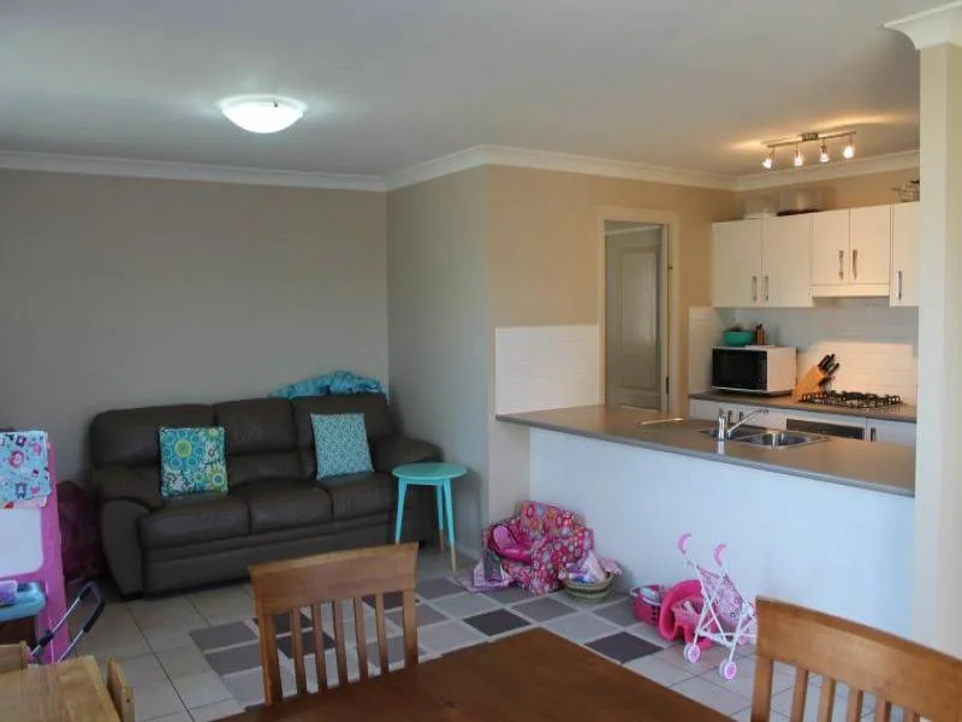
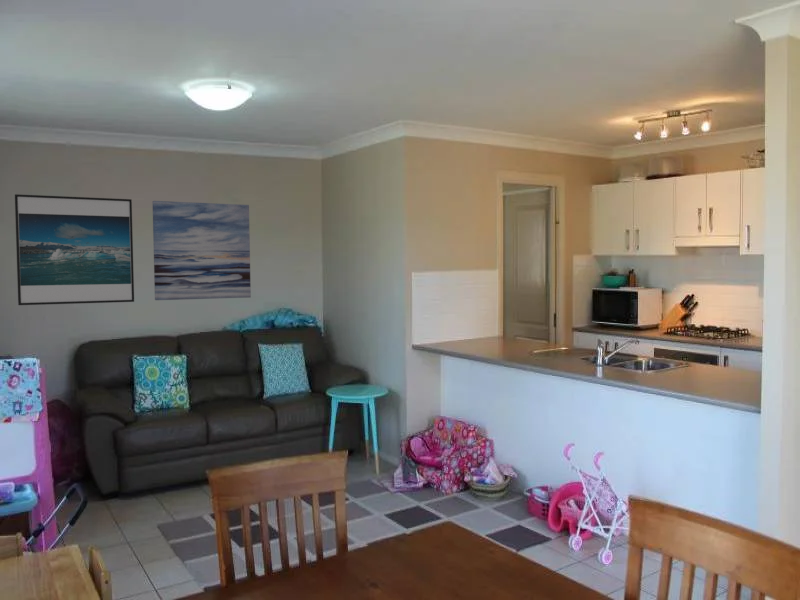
+ wall art (203, 251)
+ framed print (76, 250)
